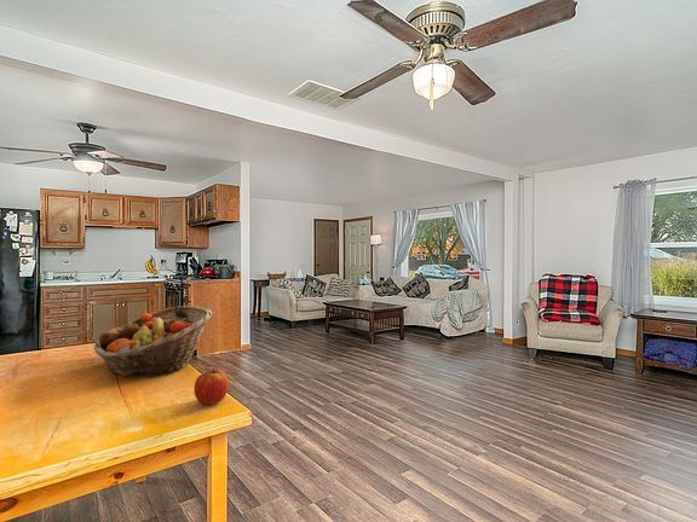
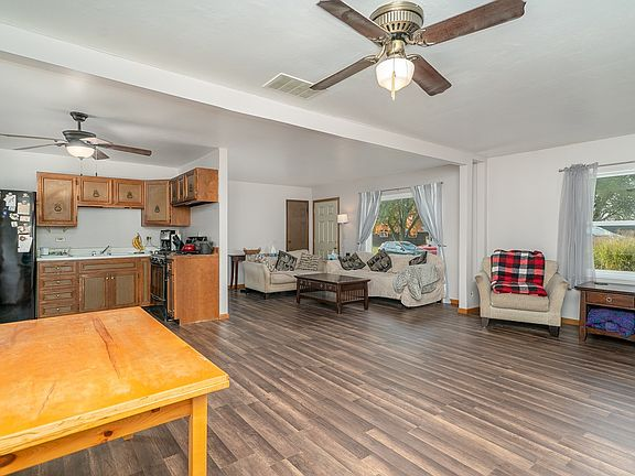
- apple (211, 384)
- fruit basket (155, 337)
